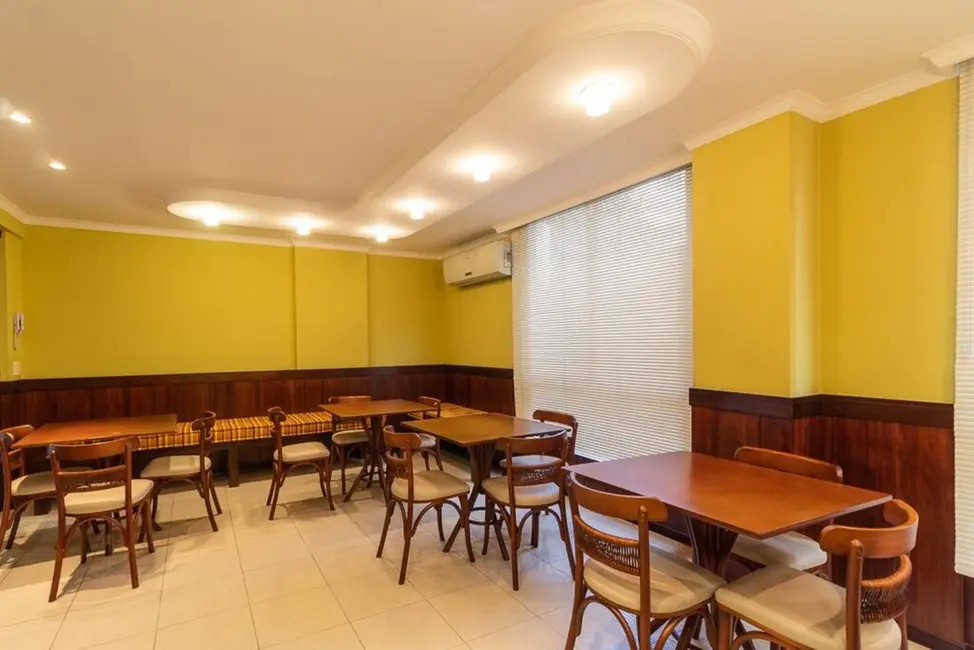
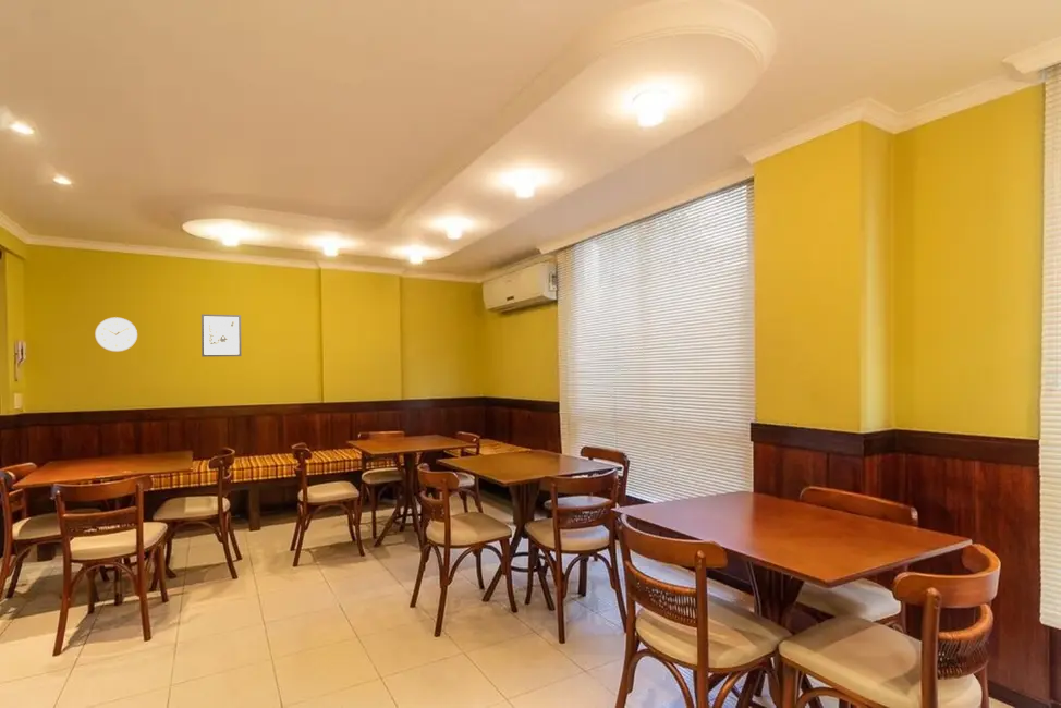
+ wall art (221, 335)
+ wall clock (115, 334)
